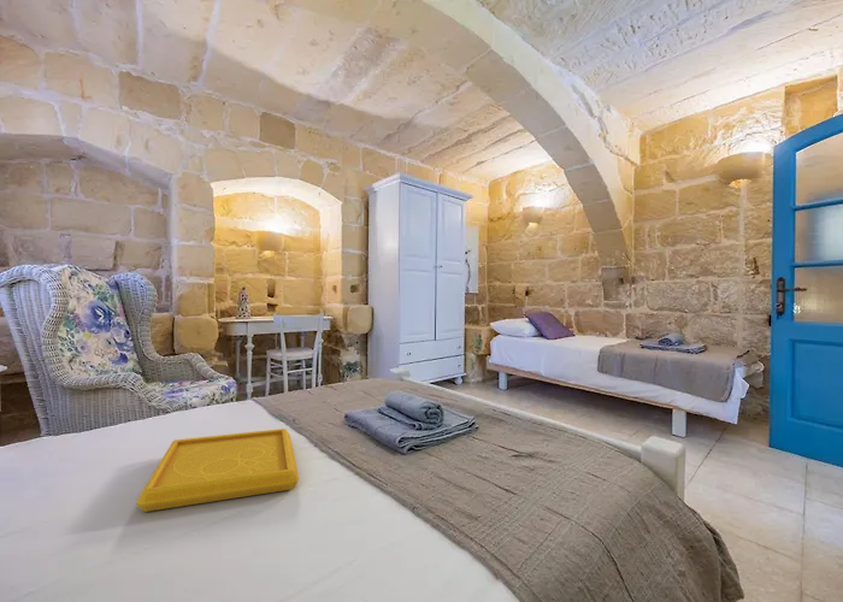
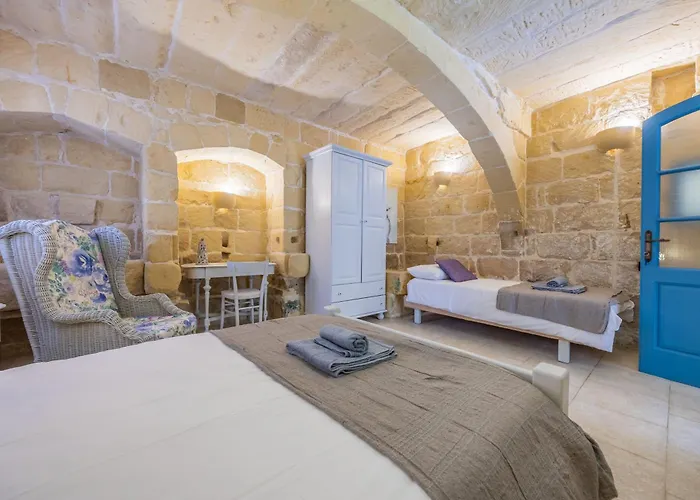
- serving tray (228, 461)
